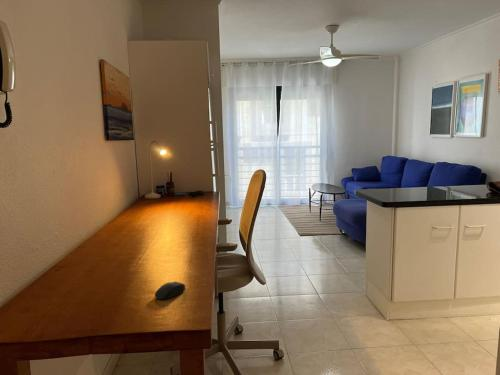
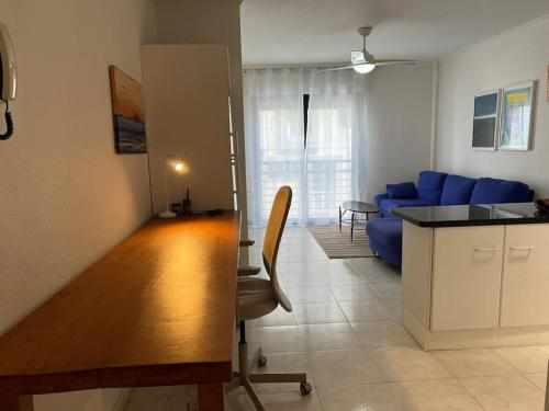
- mouse (170, 288)
